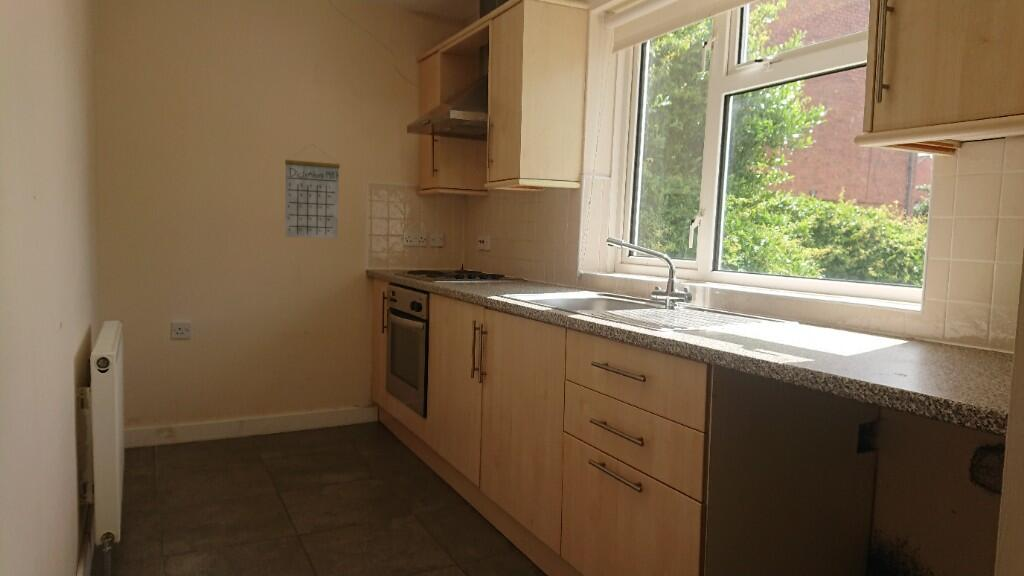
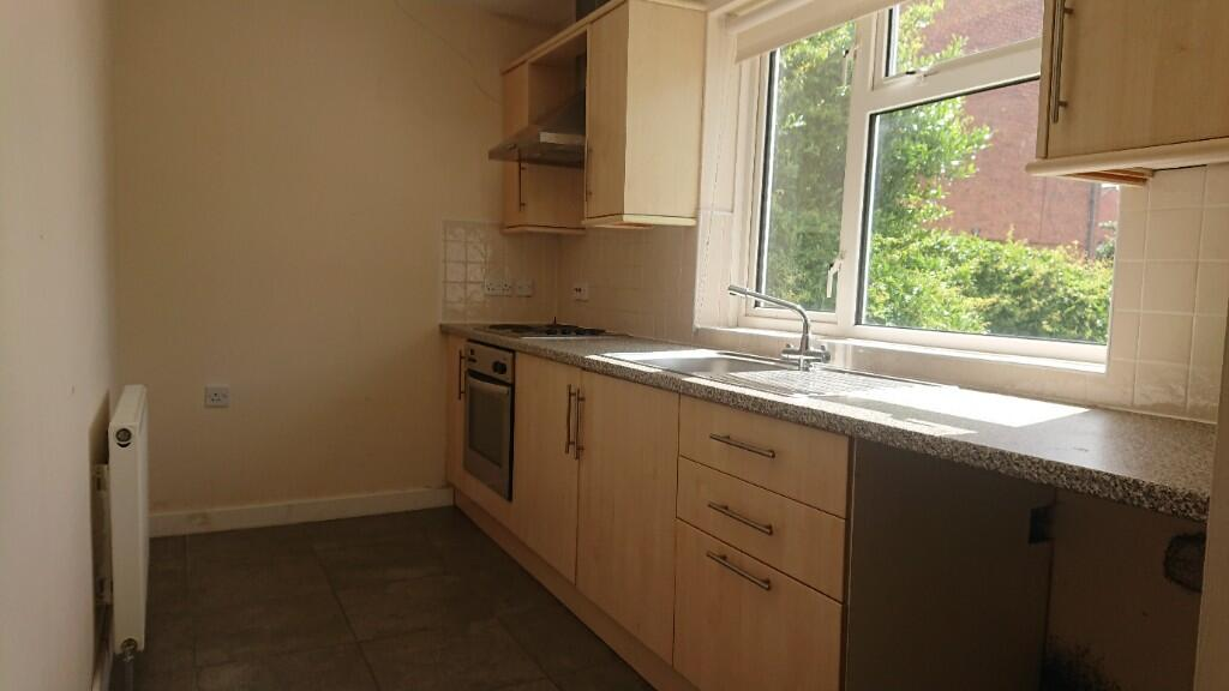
- calendar (312, 190)
